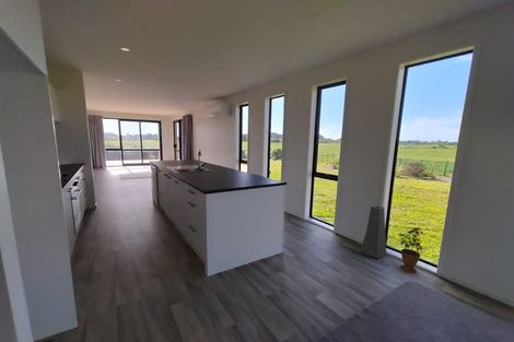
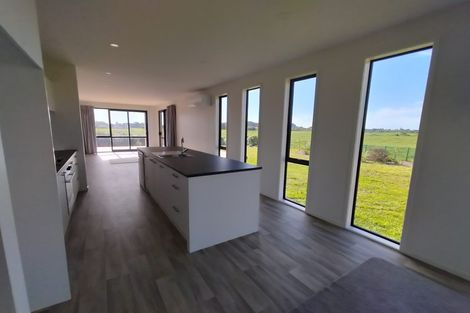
- potted plant (410, 245)
- planter (375, 229)
